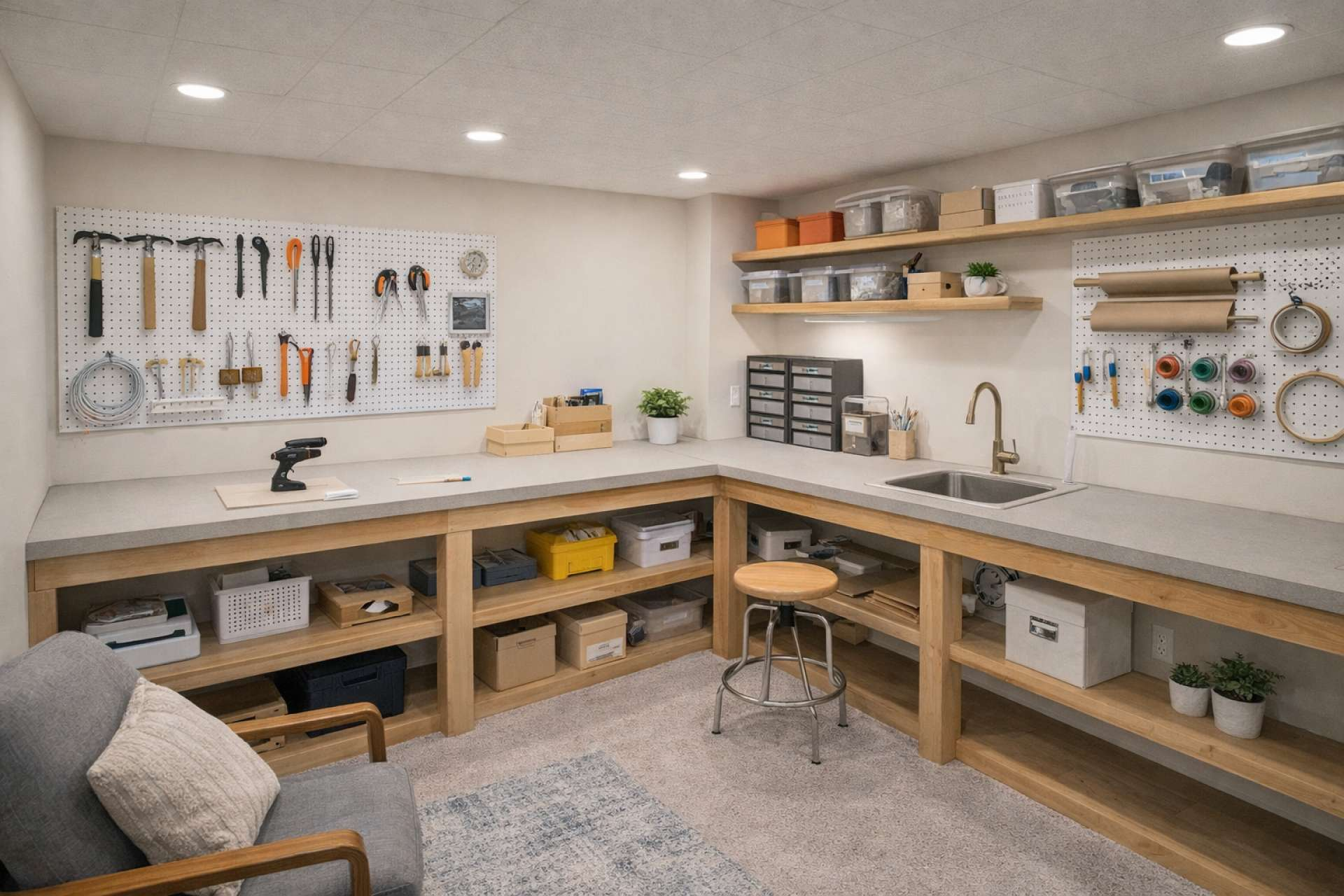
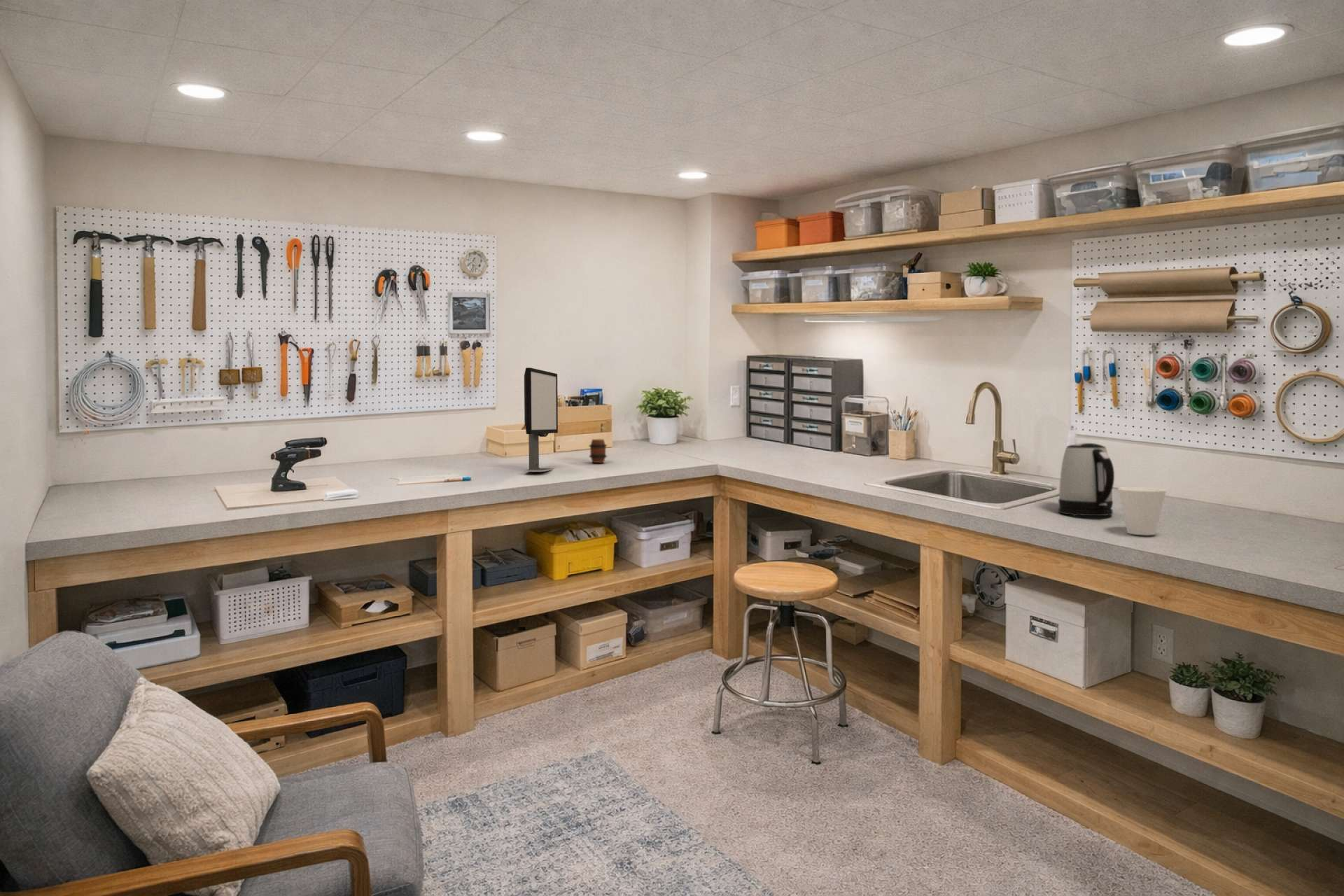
+ cup (1141, 511)
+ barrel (598, 451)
+ computer monitor (540, 420)
+ kettle (1090, 479)
